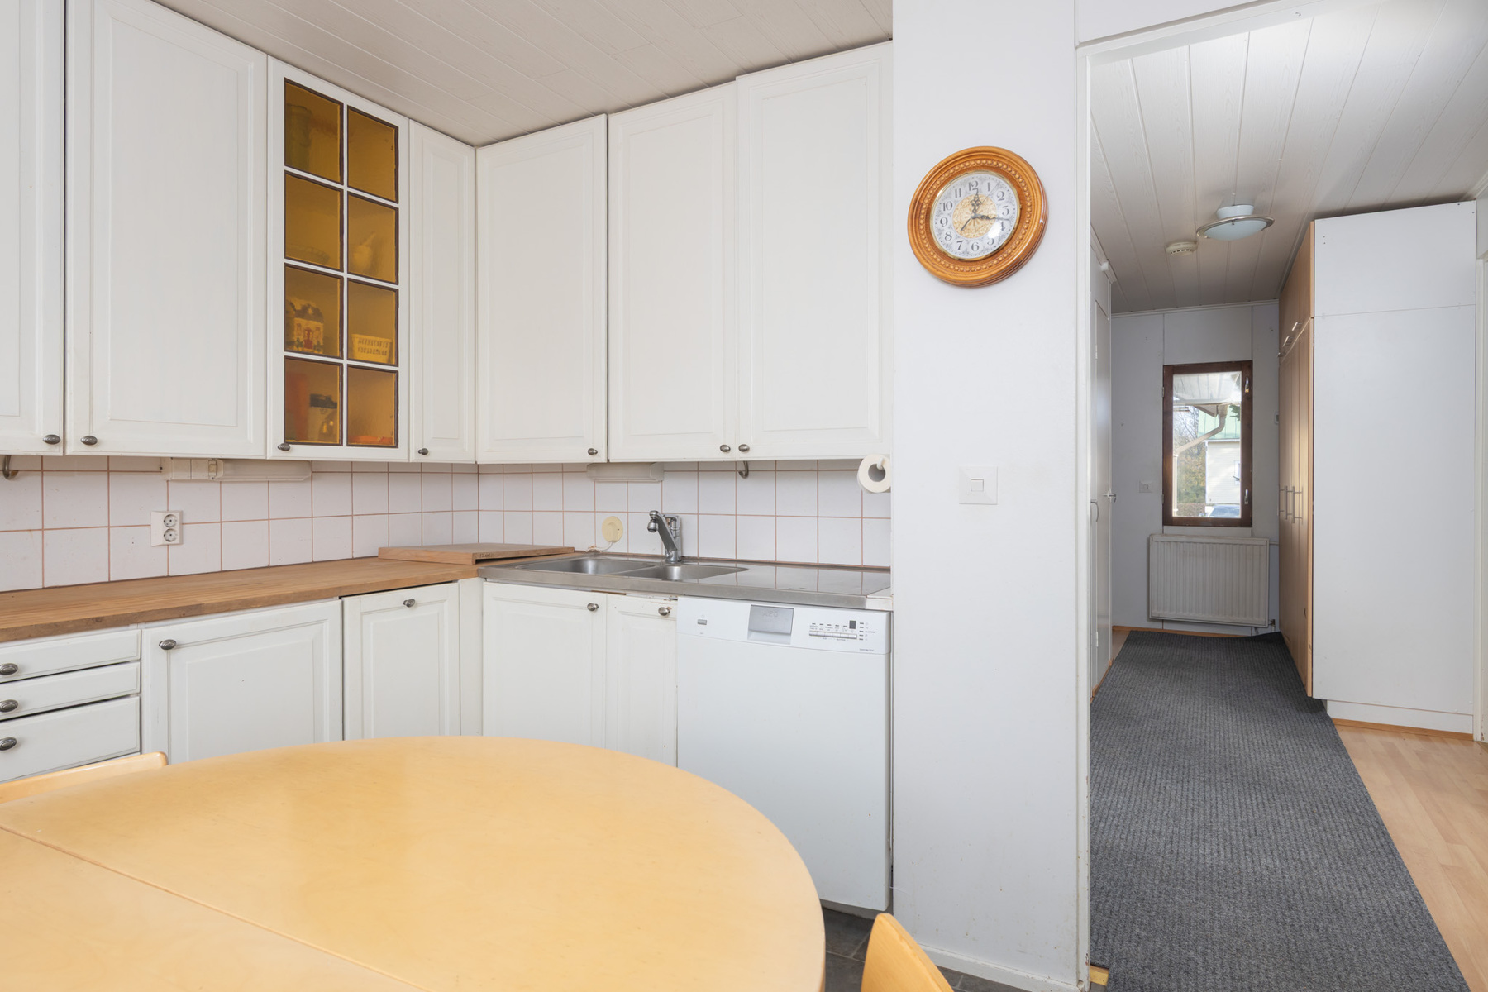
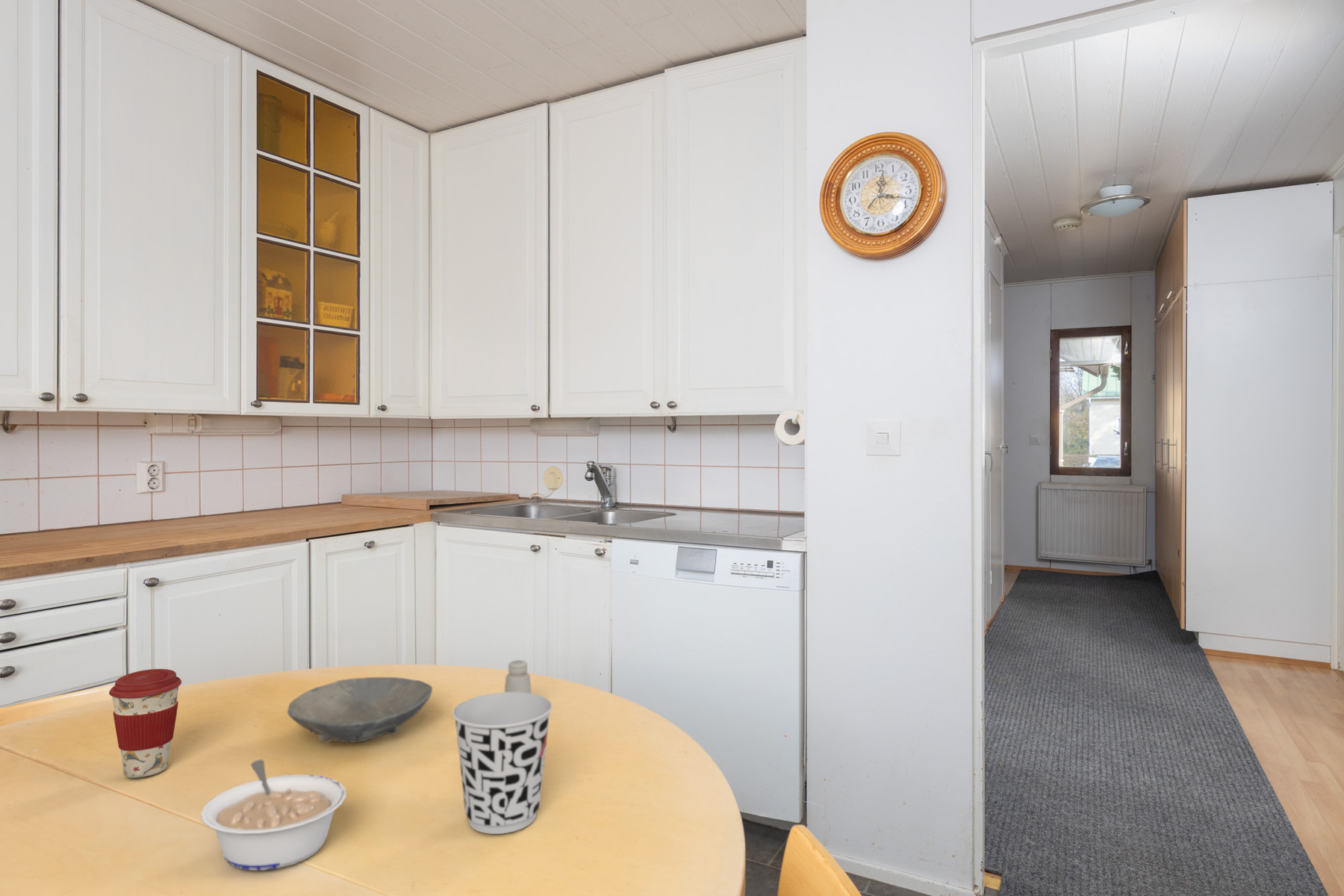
+ legume (271, 818)
+ coffee cup (146, 723)
+ cup (503, 762)
+ saltshaker (517, 688)
+ bowl (362, 713)
